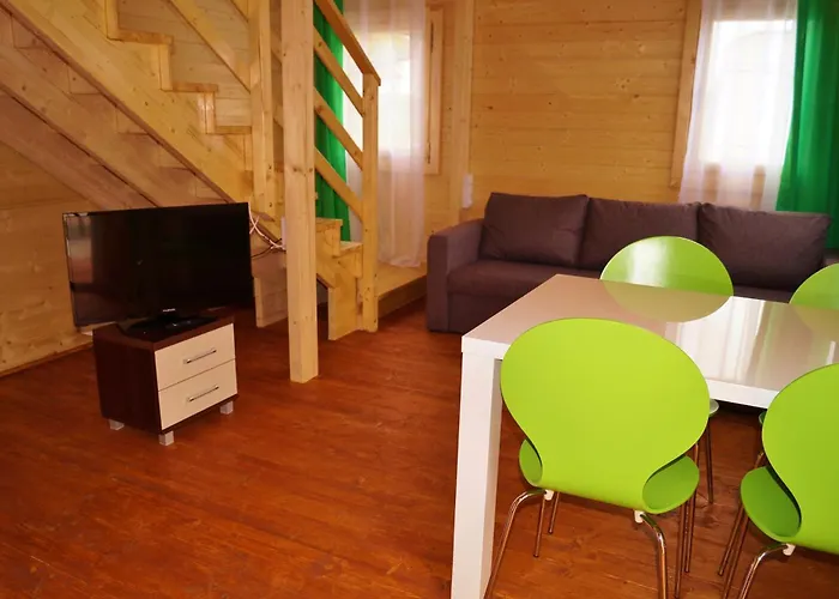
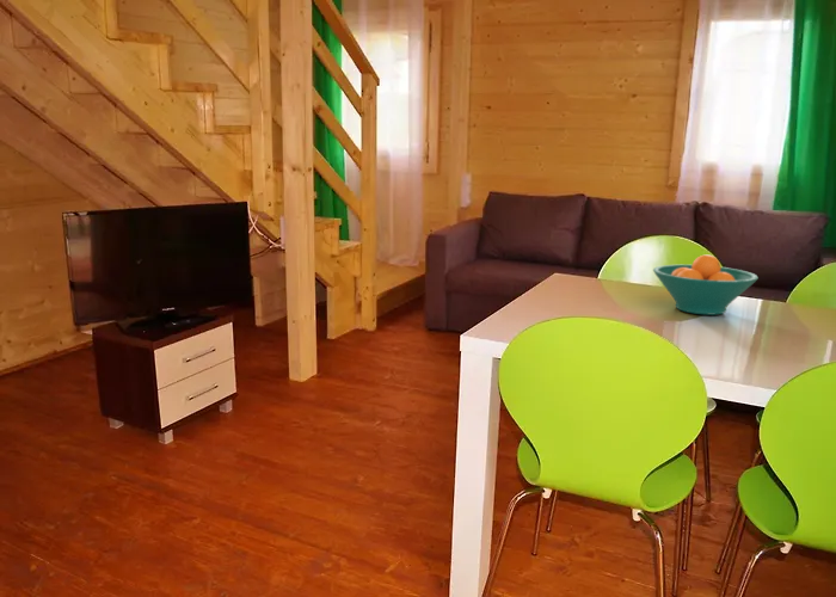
+ fruit bowl (702, 282)
